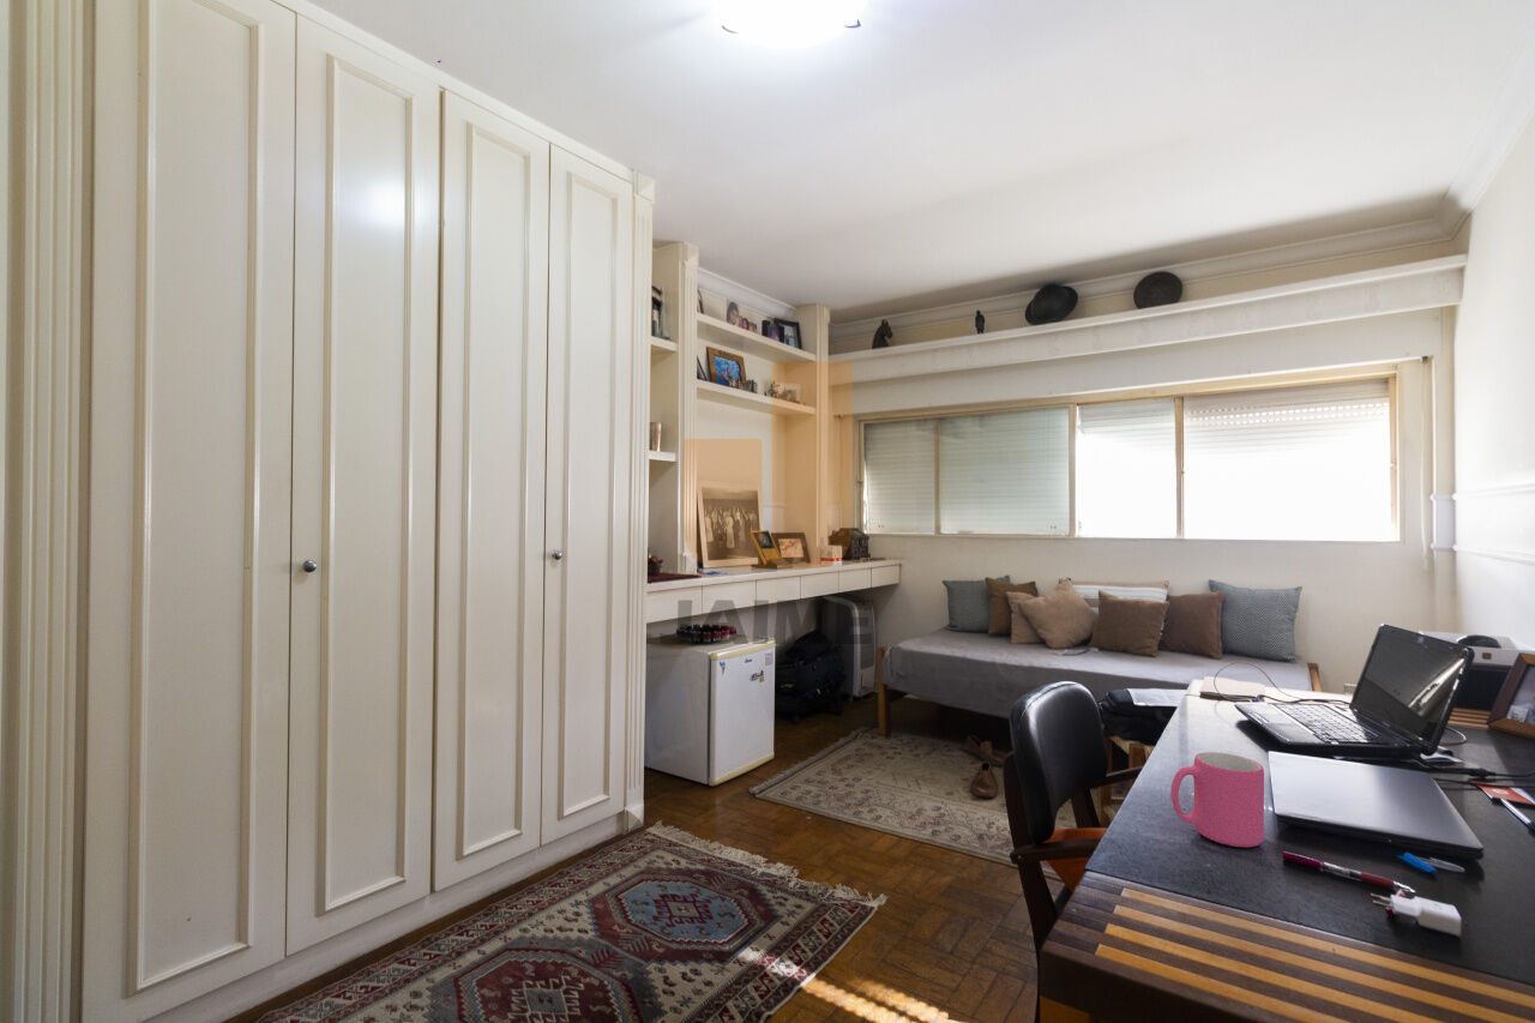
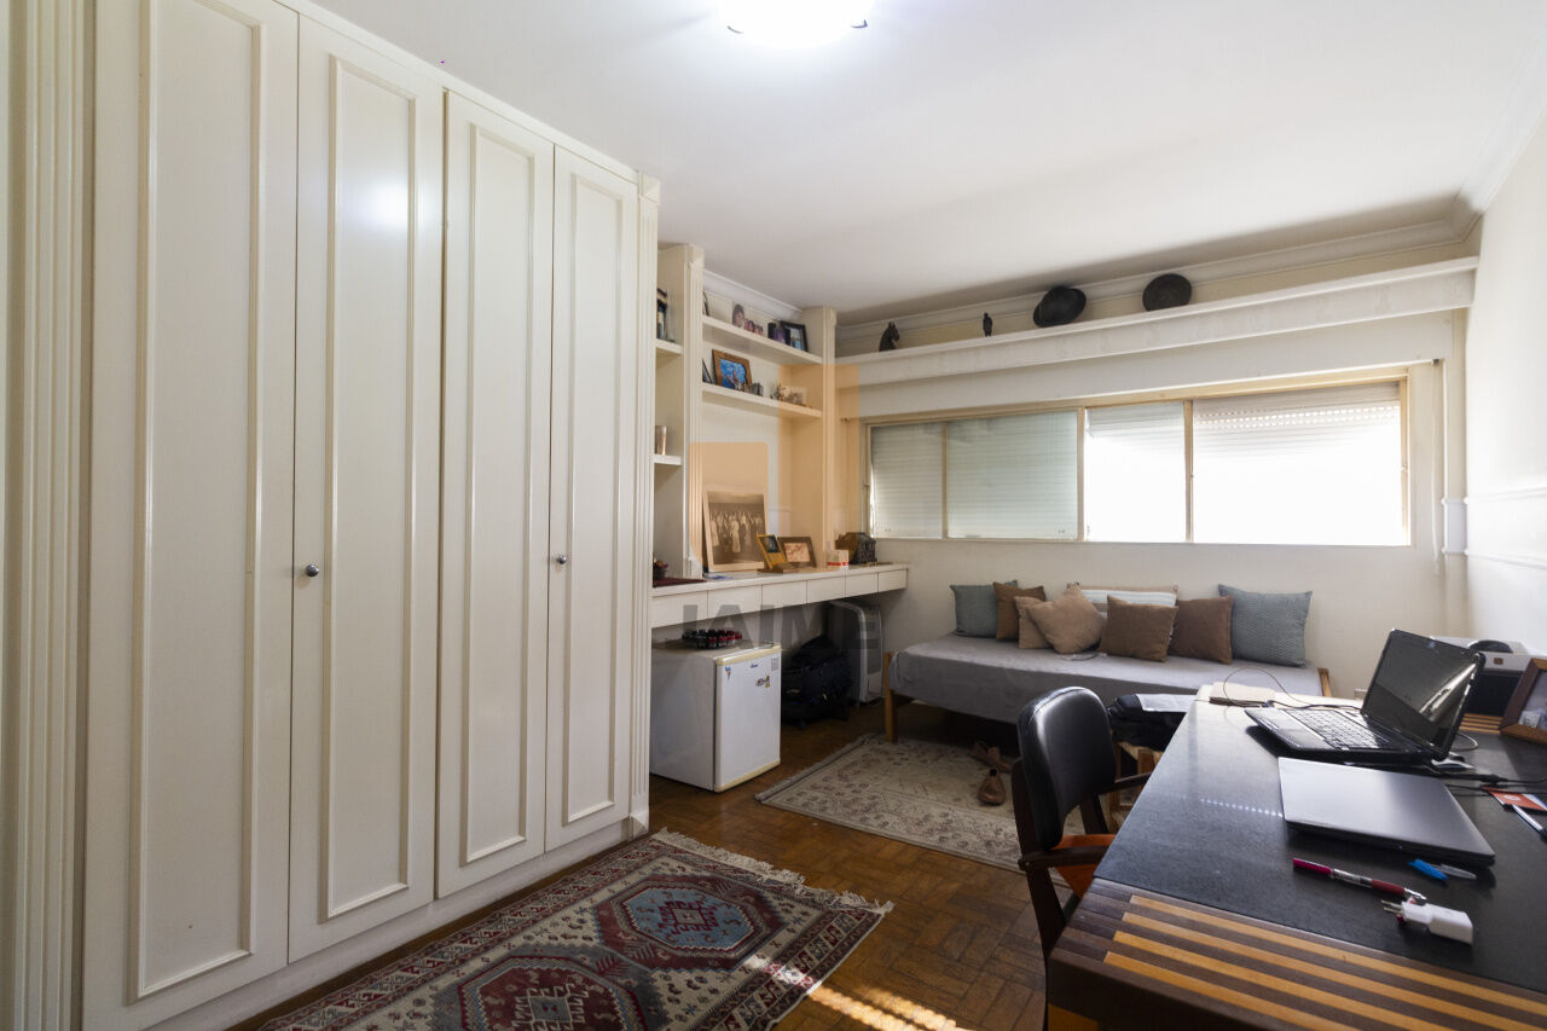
- mug (1215, 798)
